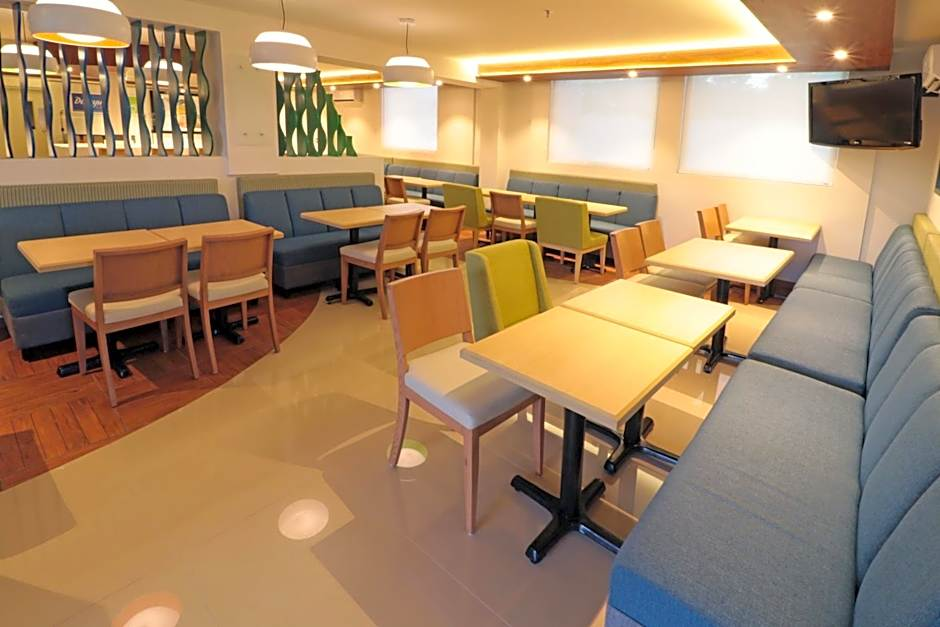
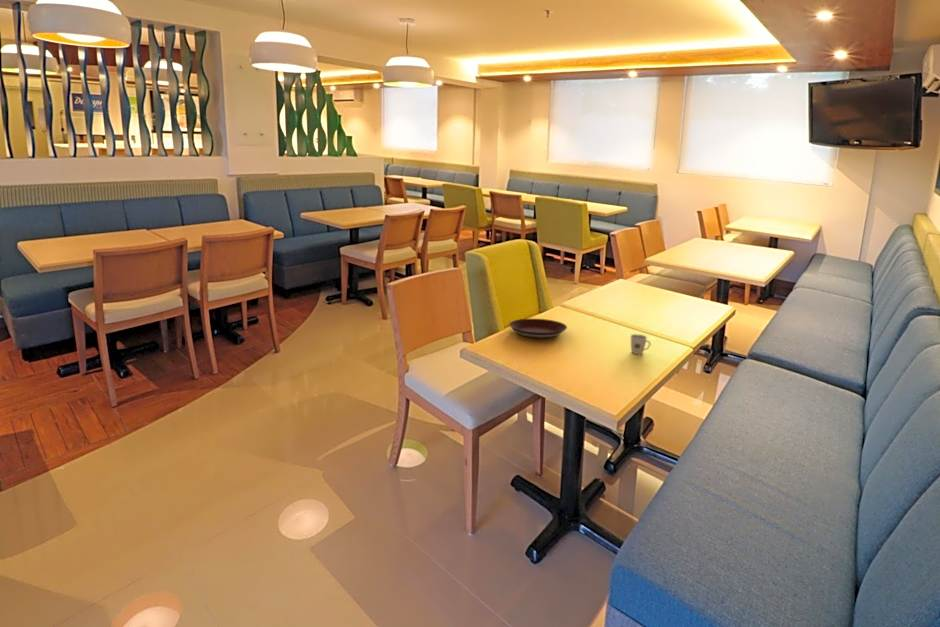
+ cup (640, 339)
+ plate (537, 329)
